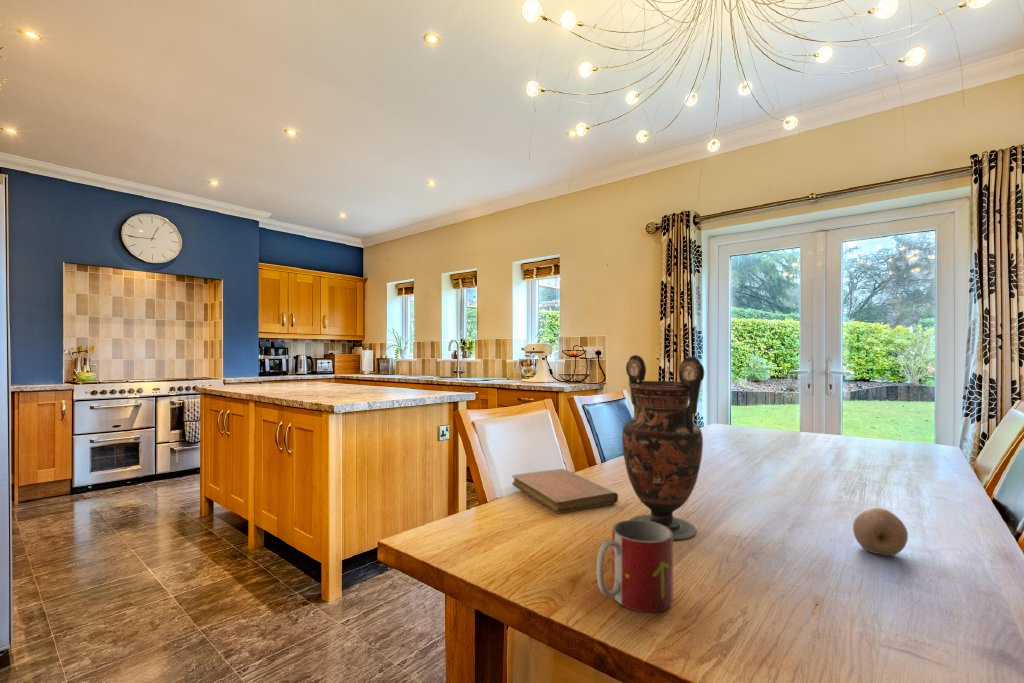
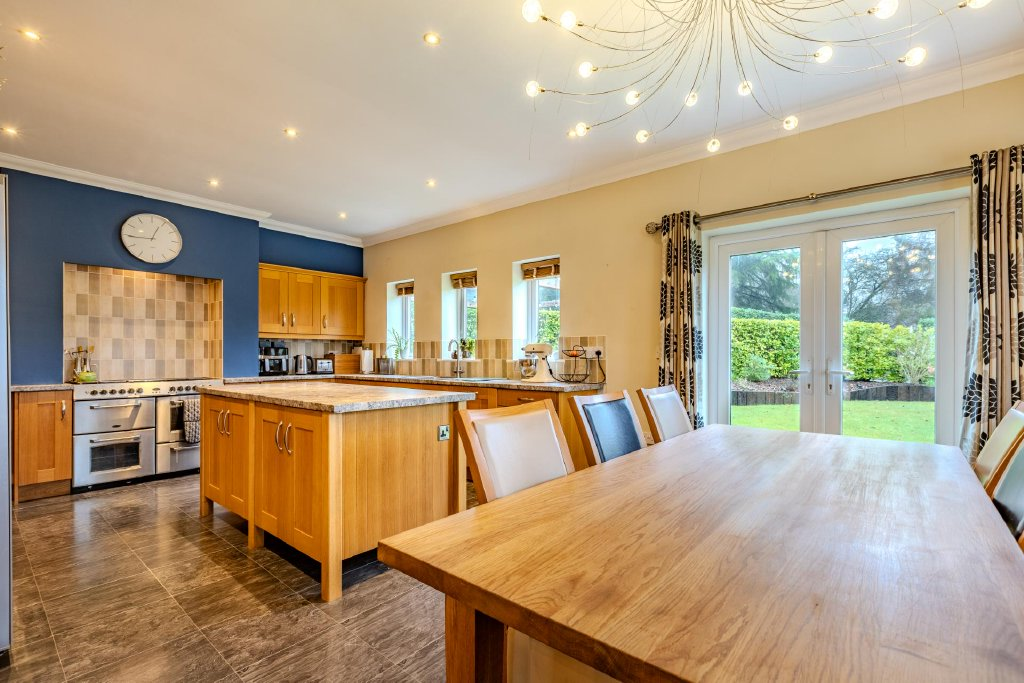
- fruit (879, 530)
- notebook (561, 488)
- vase (661, 441)
- mug (632, 565)
